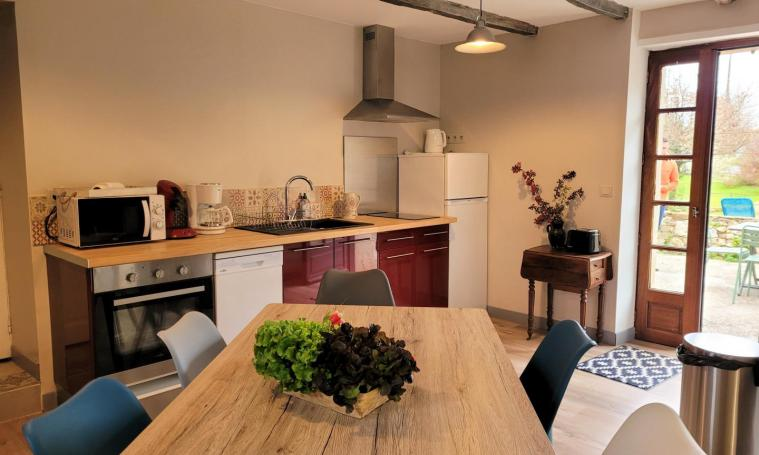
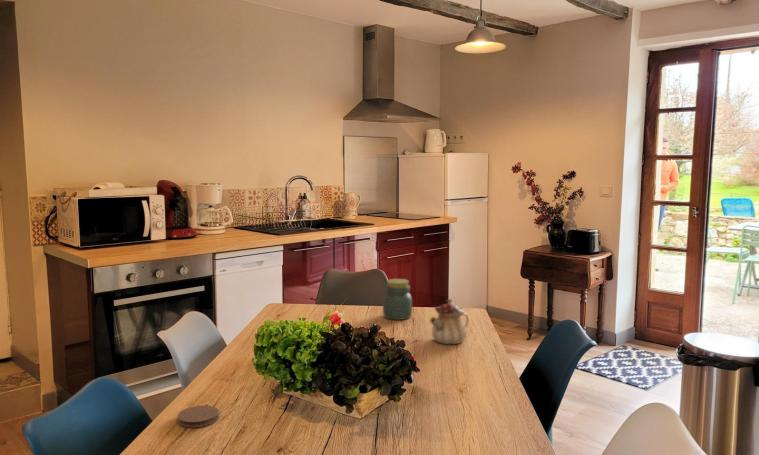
+ coaster (198, 416)
+ teapot (450, 319)
+ jar (397, 298)
